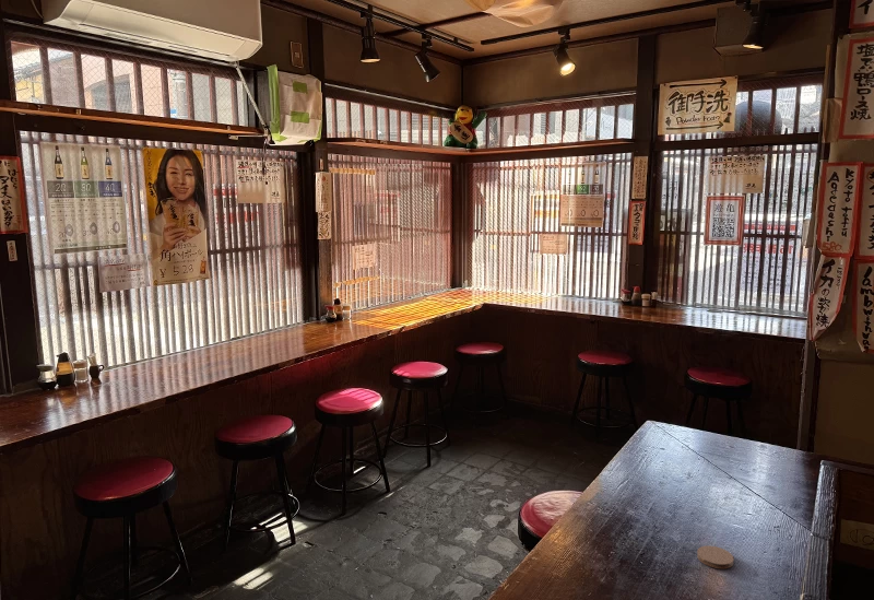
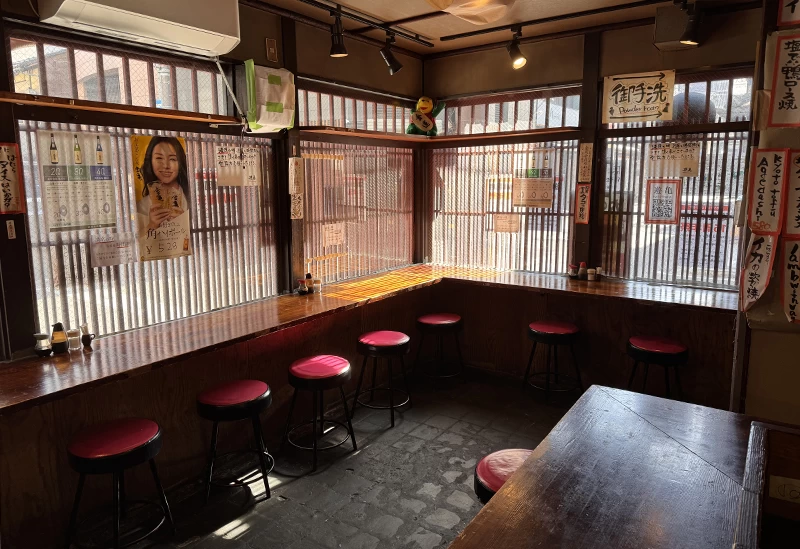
- coaster (714, 556)
